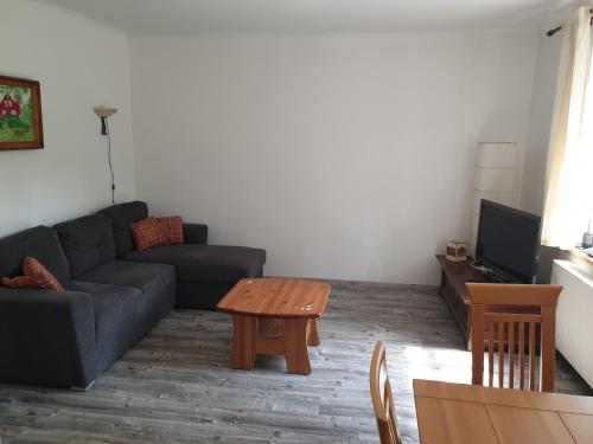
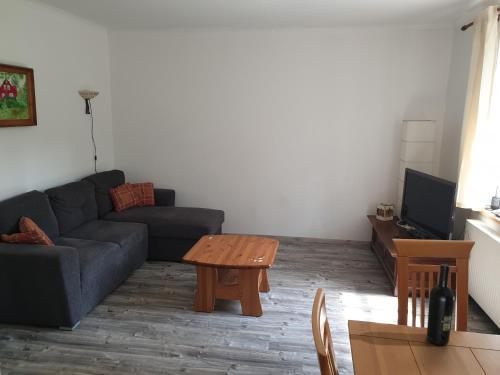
+ wine bottle (441, 303)
